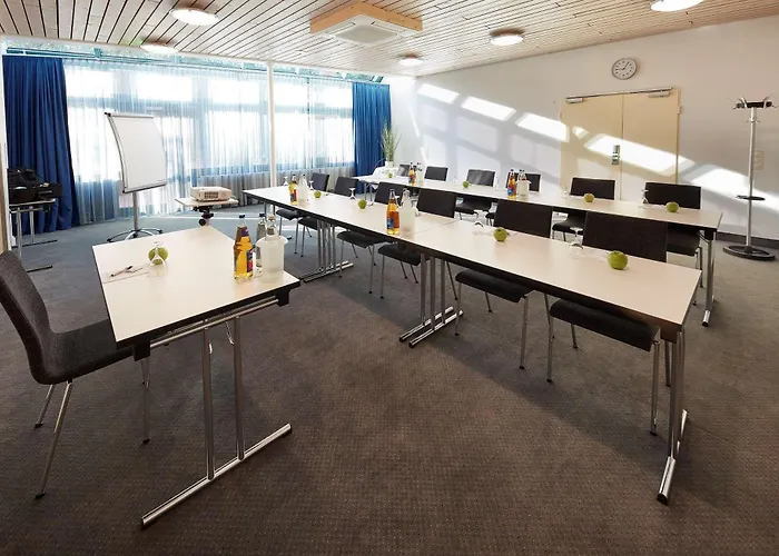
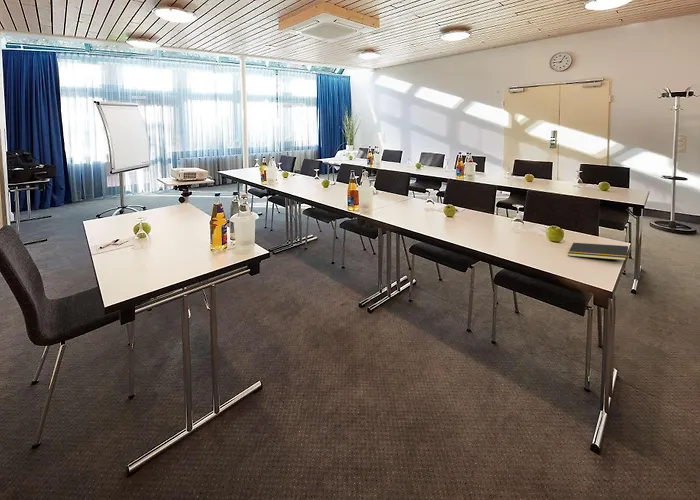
+ notepad (597, 250)
